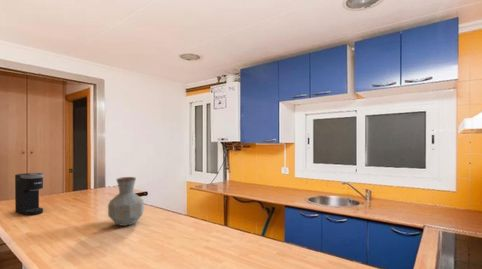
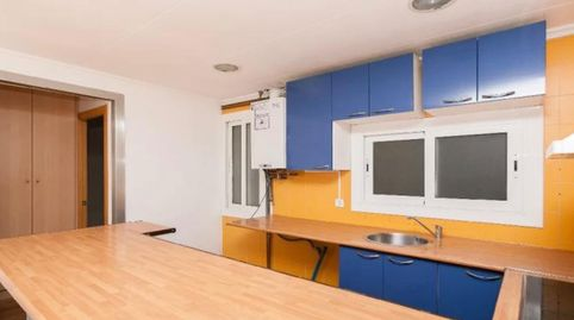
- vase (126, 200)
- coffee maker (29, 192)
